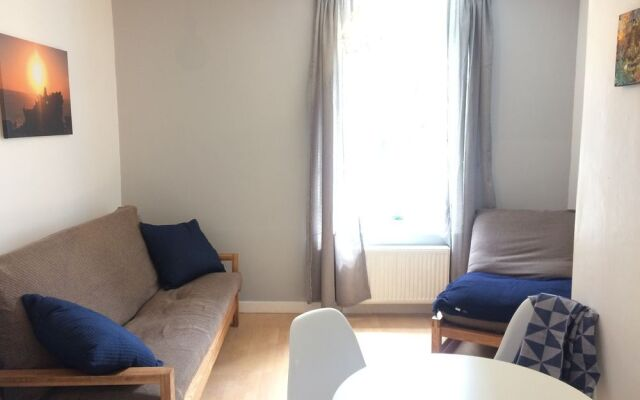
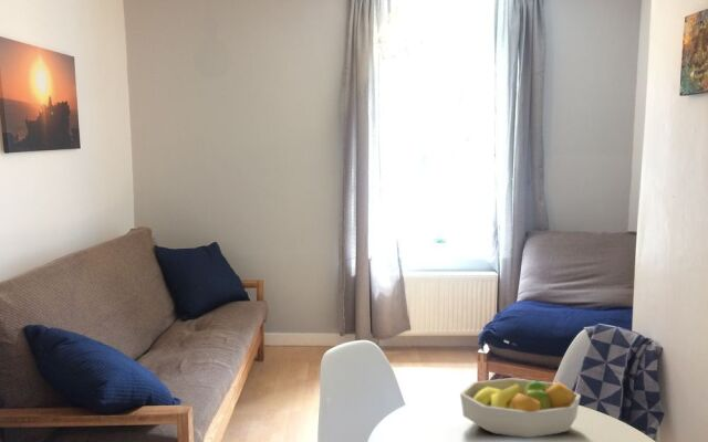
+ fruit bowl (520, 402)
